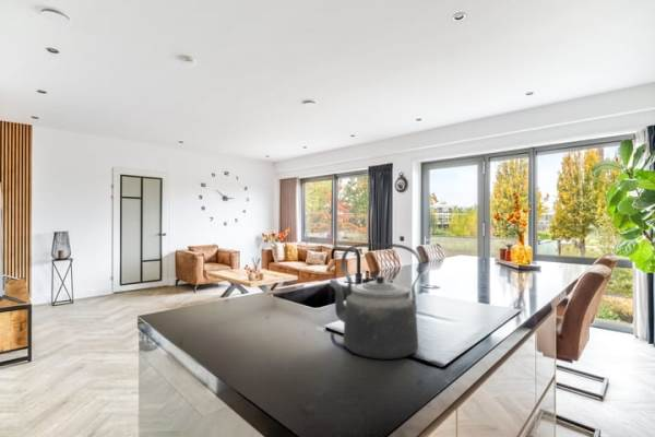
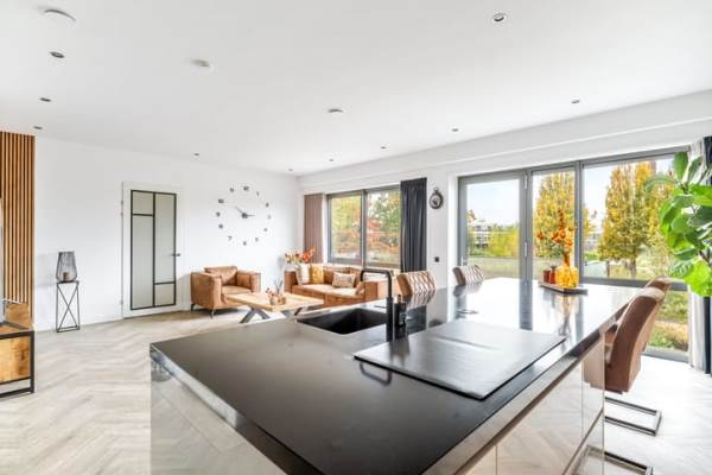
- kettle (372, 293)
